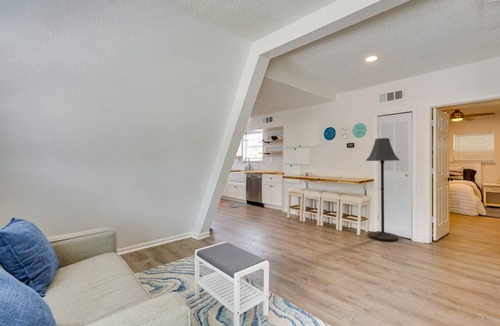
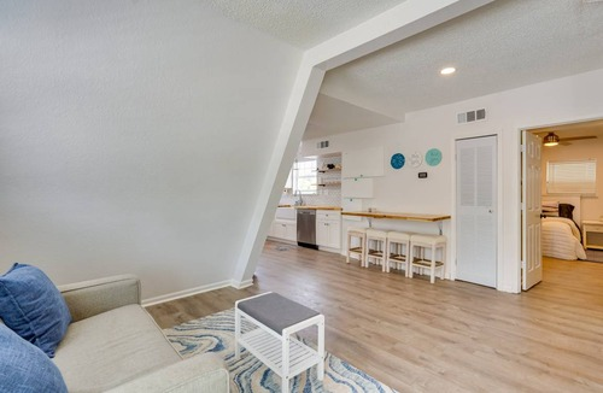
- floor lamp (382, 187)
